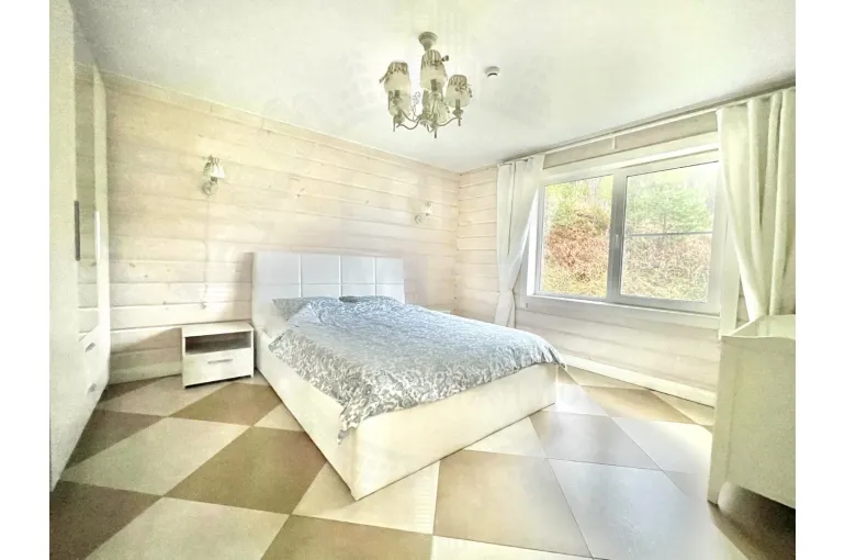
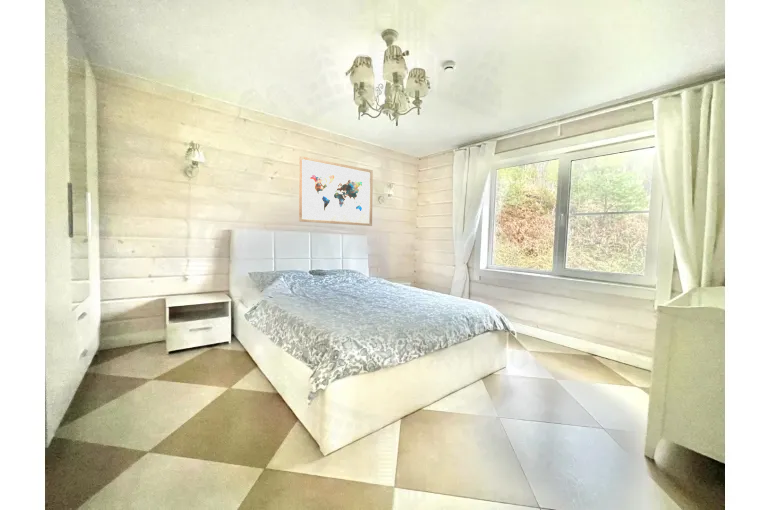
+ wall art (338, 193)
